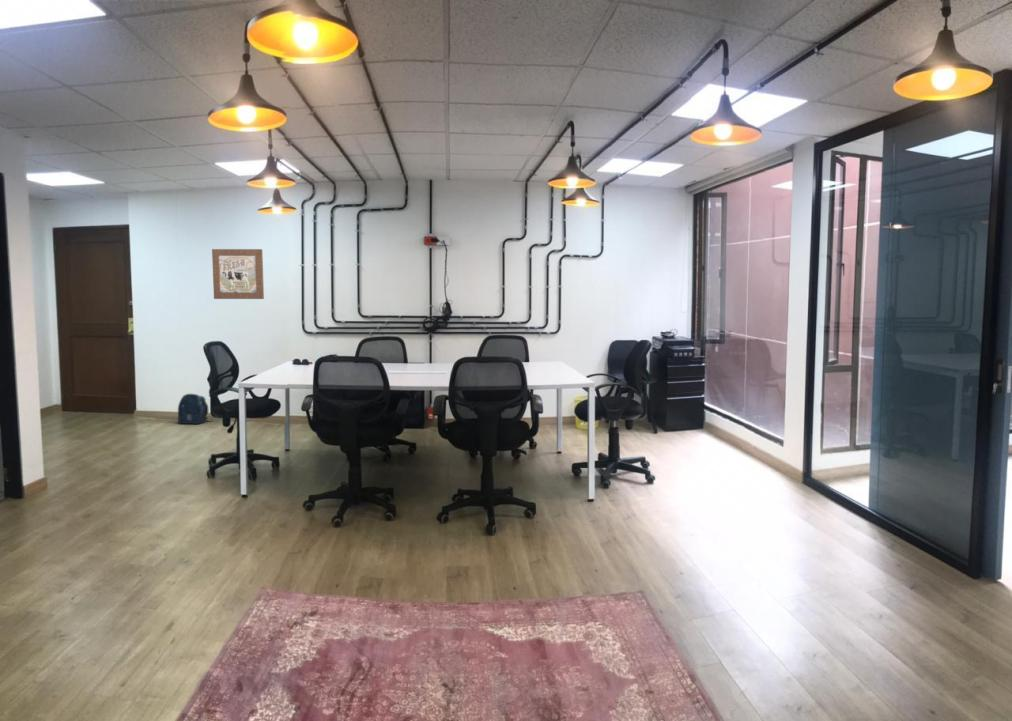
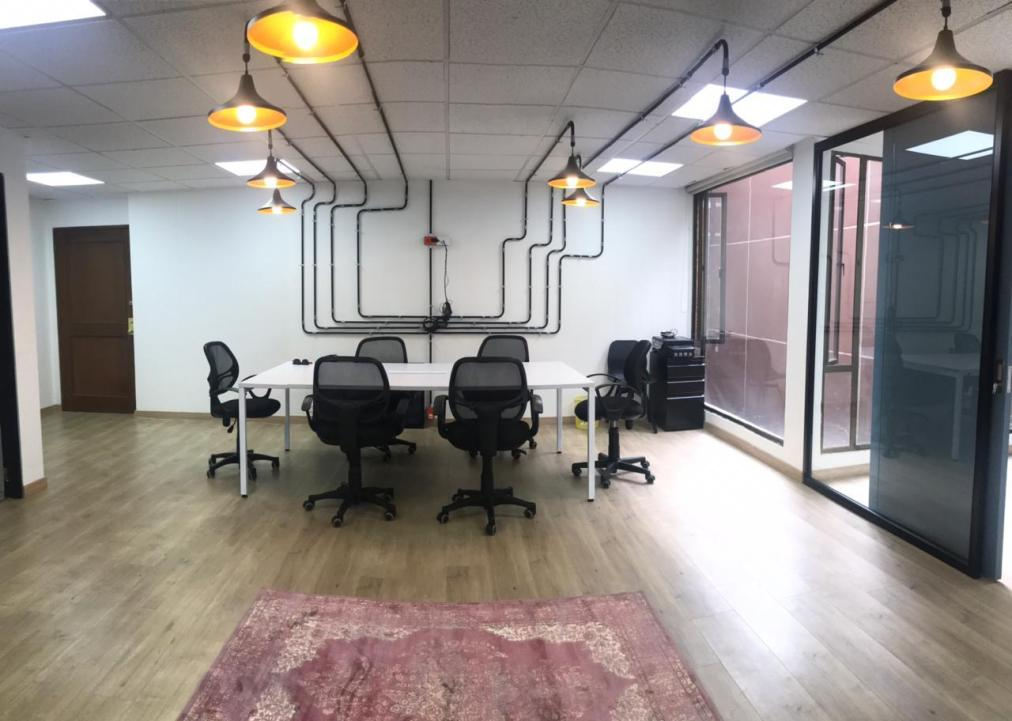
- backpack (194, 407)
- wall art (238, 274)
